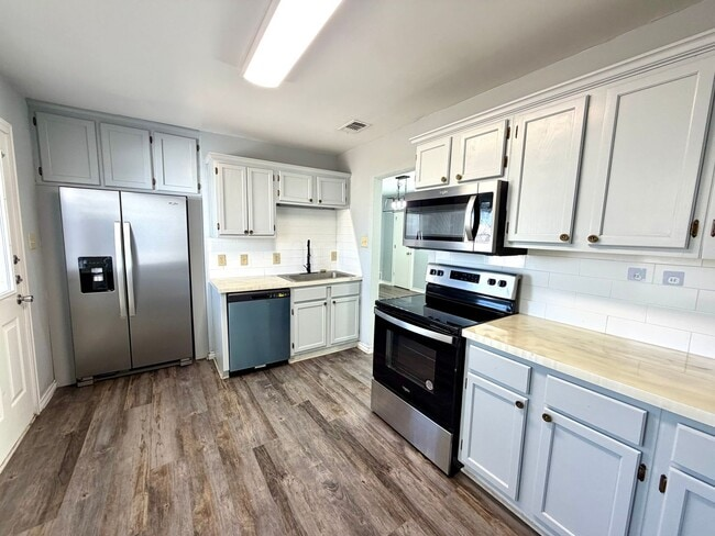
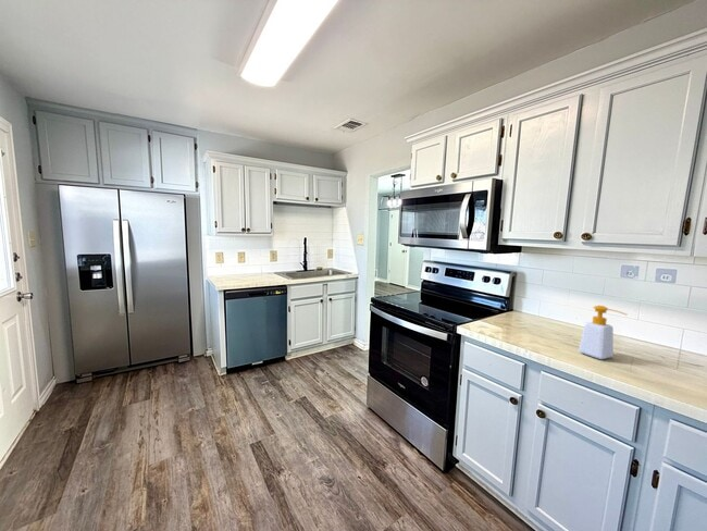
+ soap bottle (604, 332)
